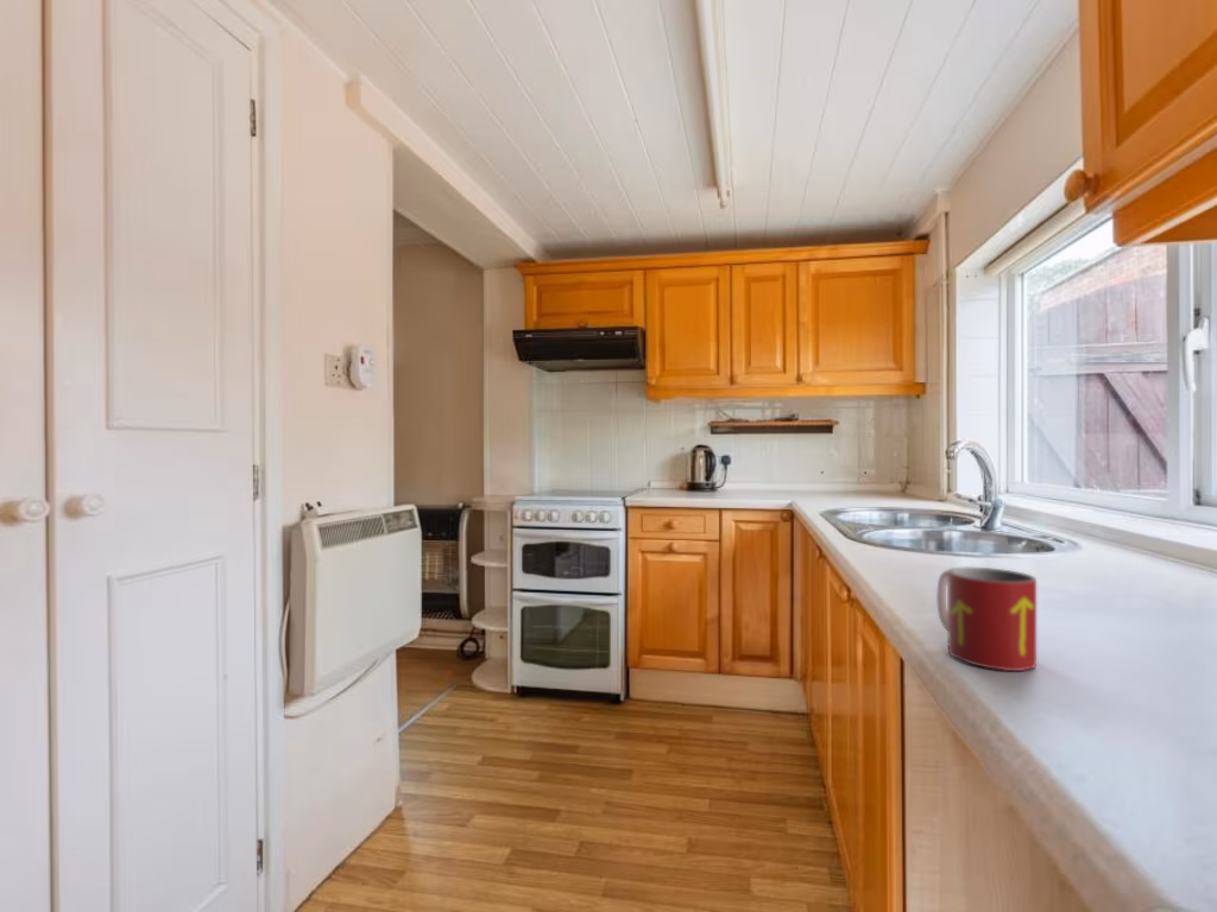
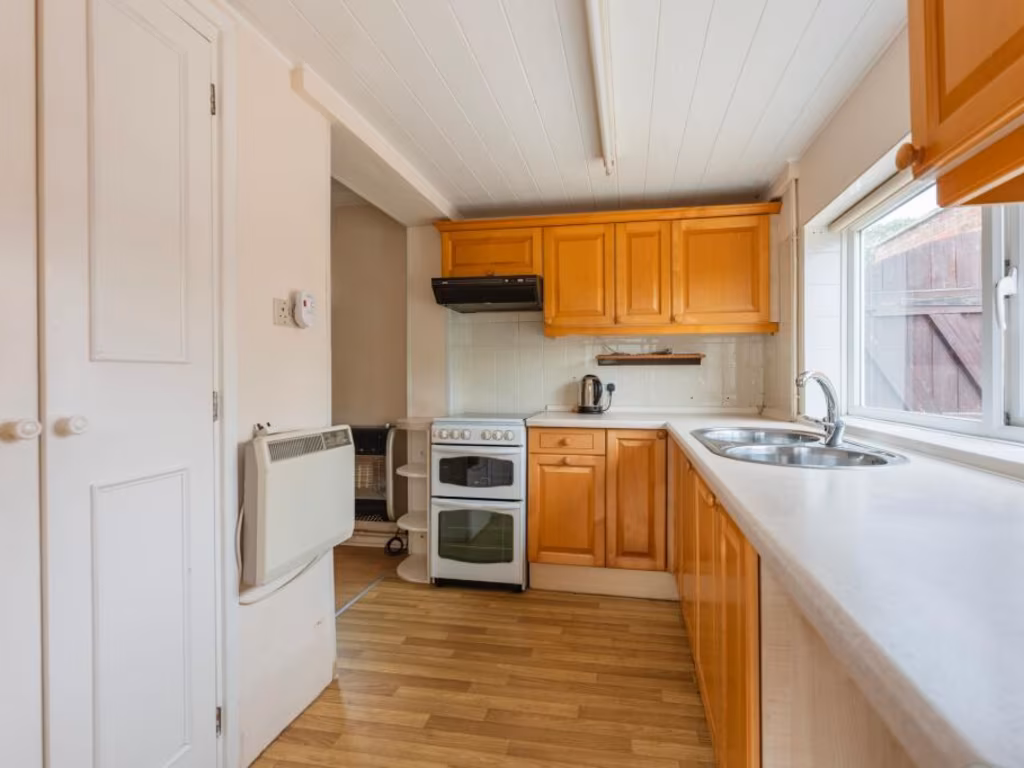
- mug (978, 612)
